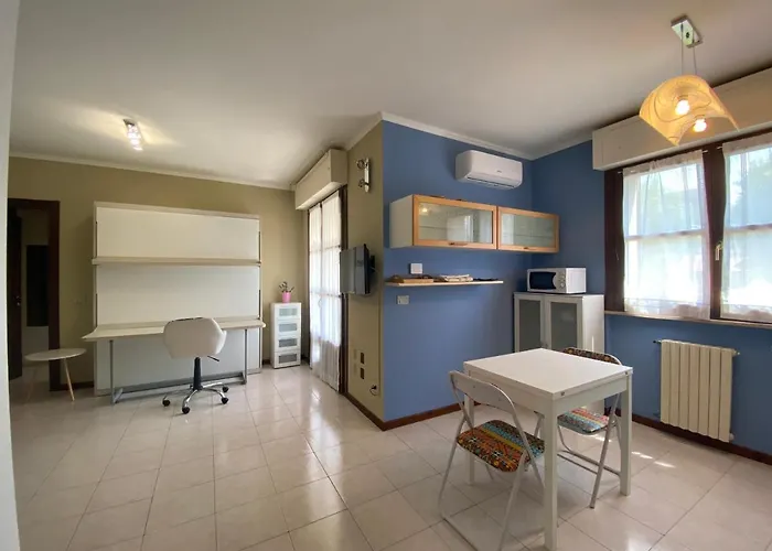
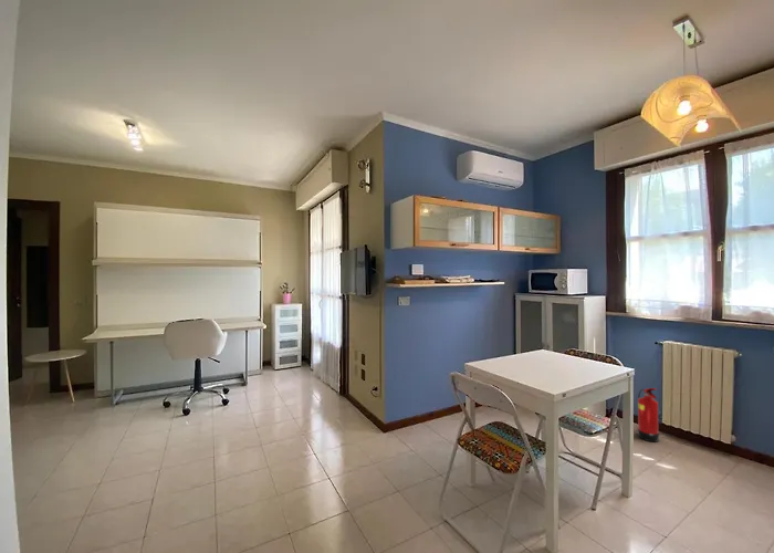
+ fire extinguisher (646, 409)
